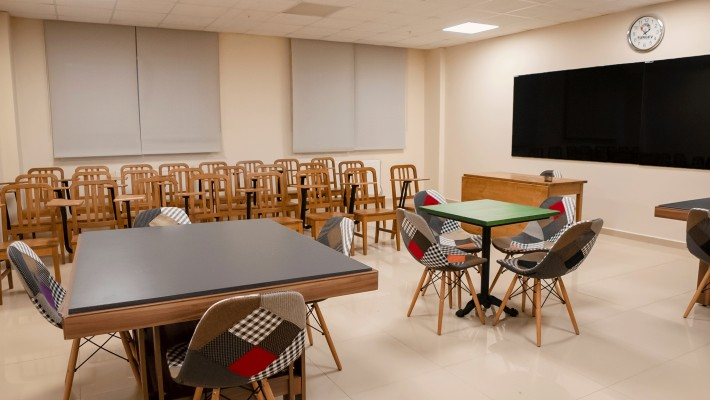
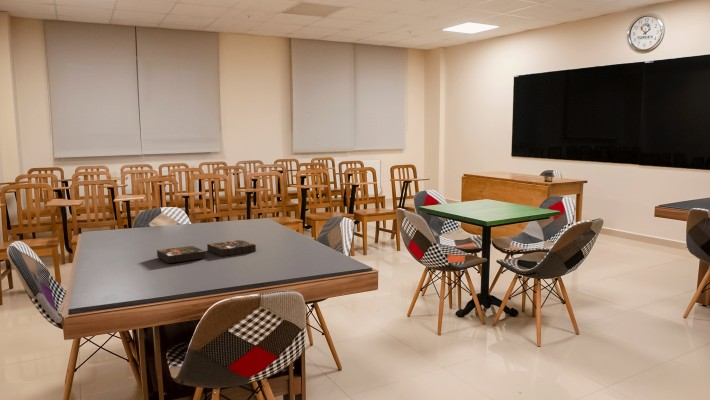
+ board game (208, 250)
